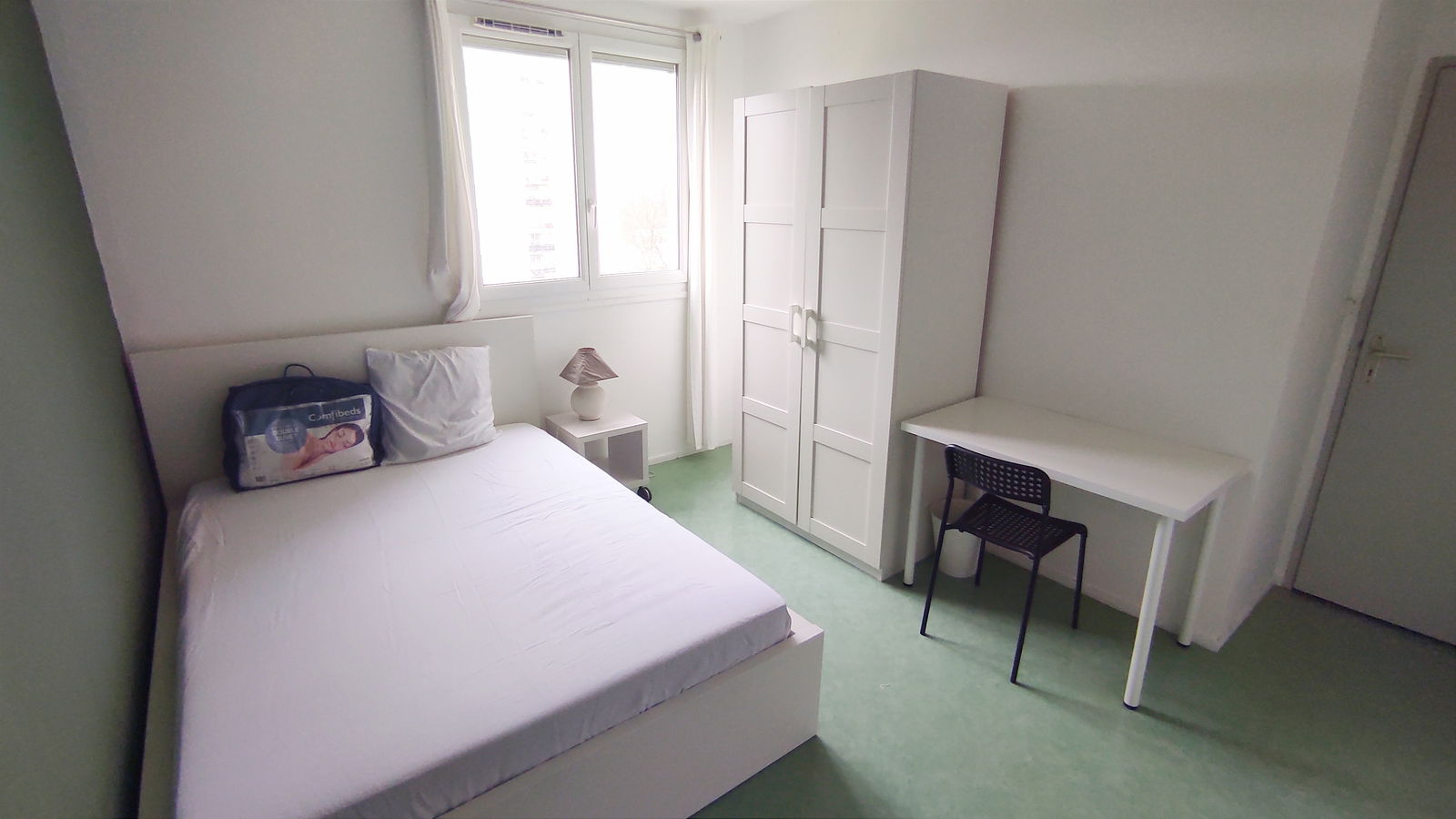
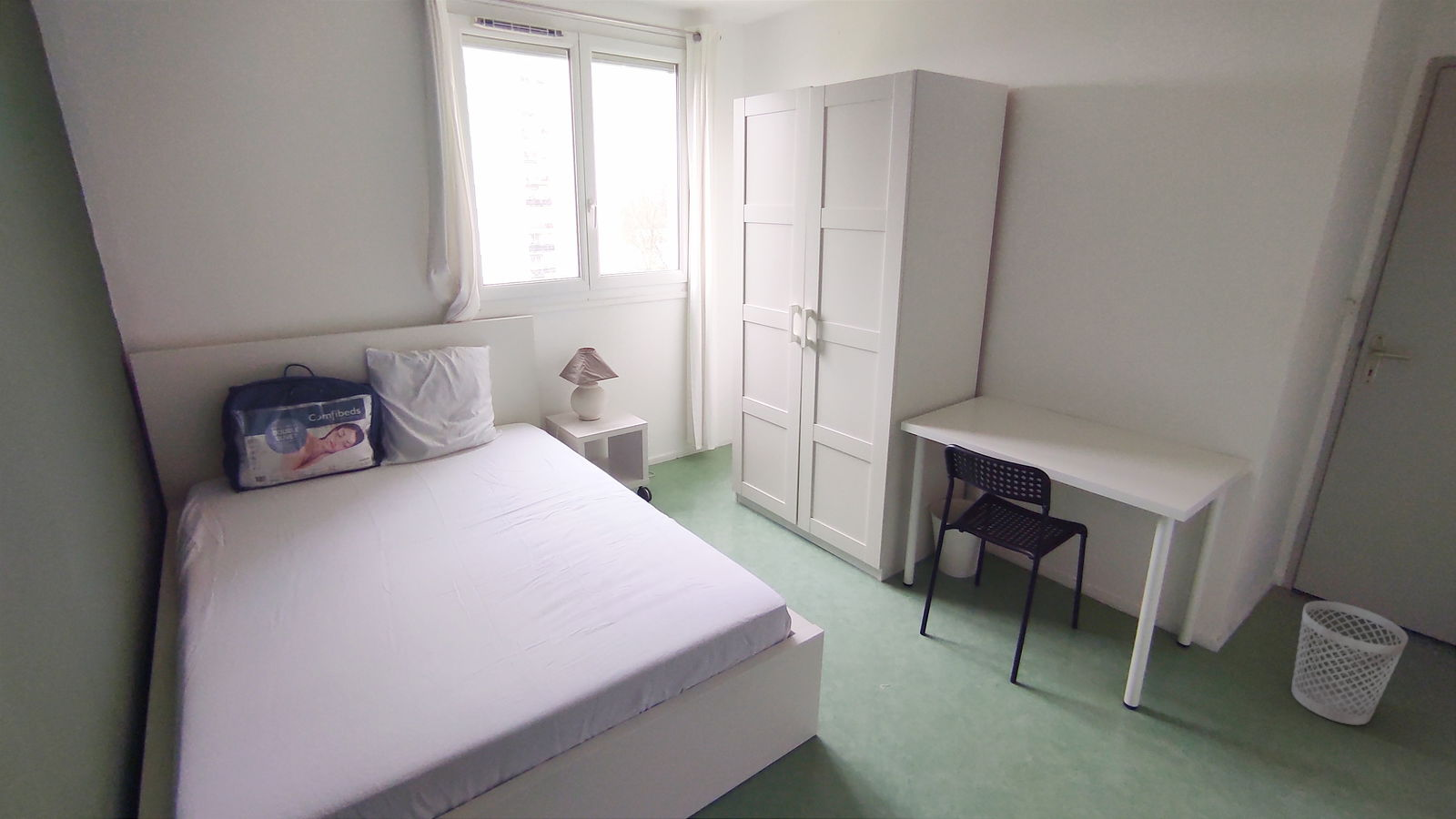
+ wastebasket (1341, 663)
